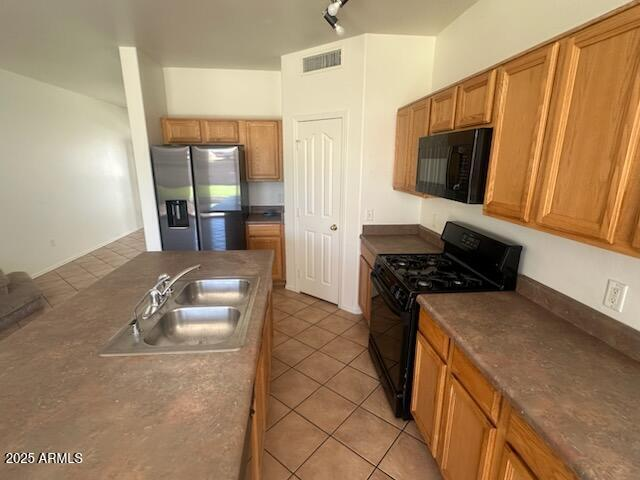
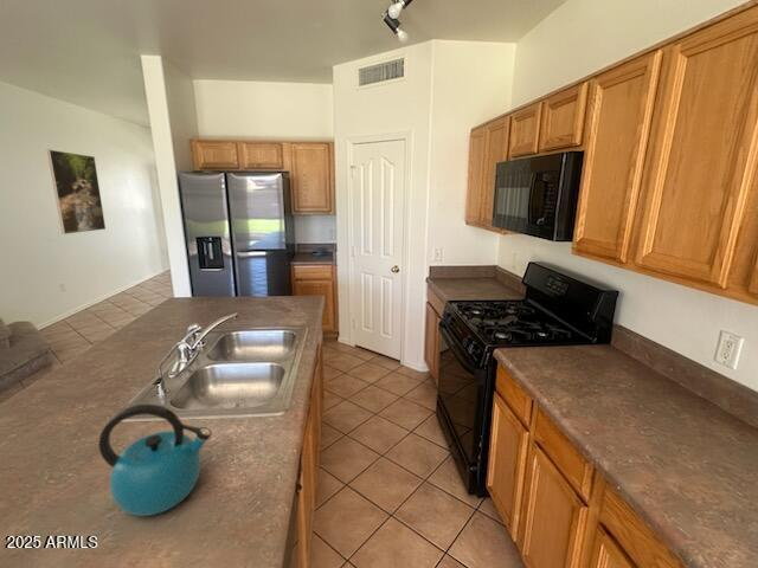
+ kettle (160, 450)
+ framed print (78, 193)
